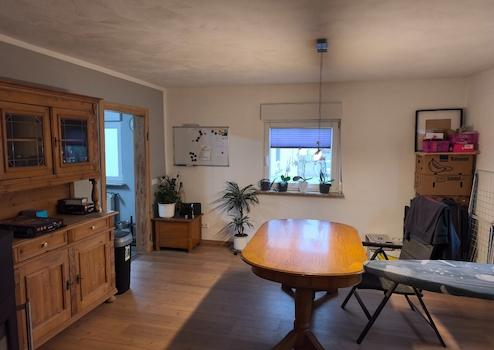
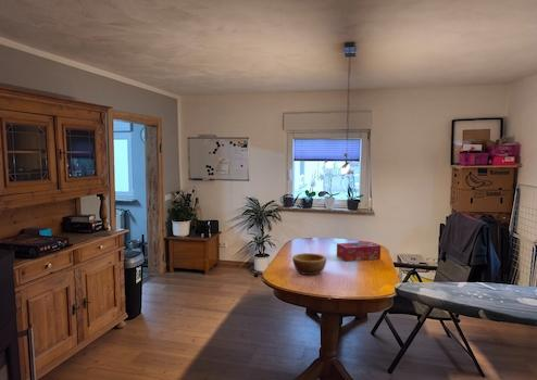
+ tissue box (358, 251)
+ bowl (309, 264)
